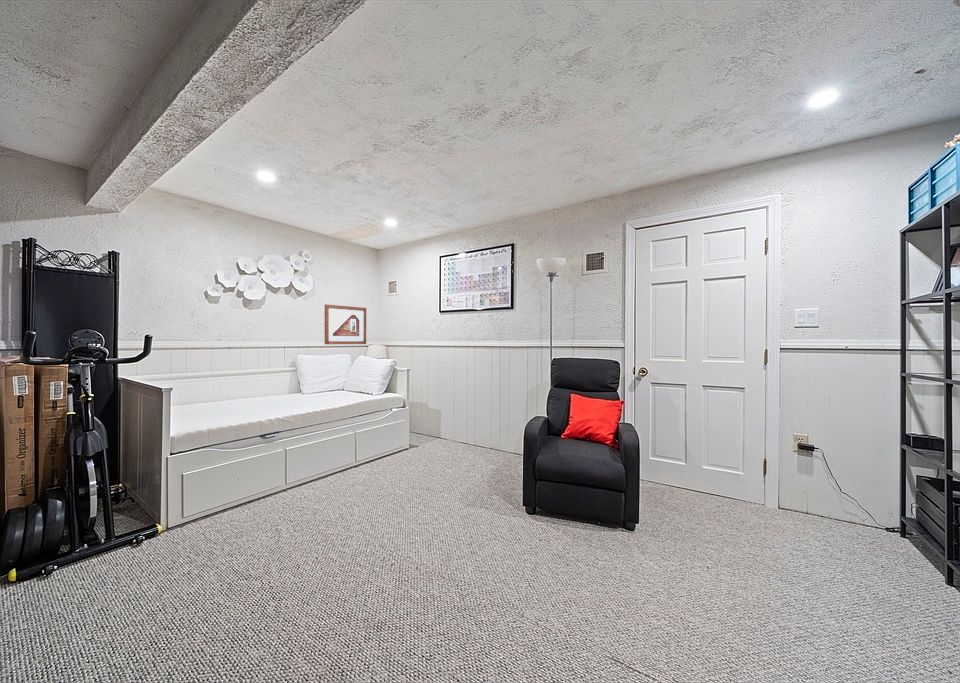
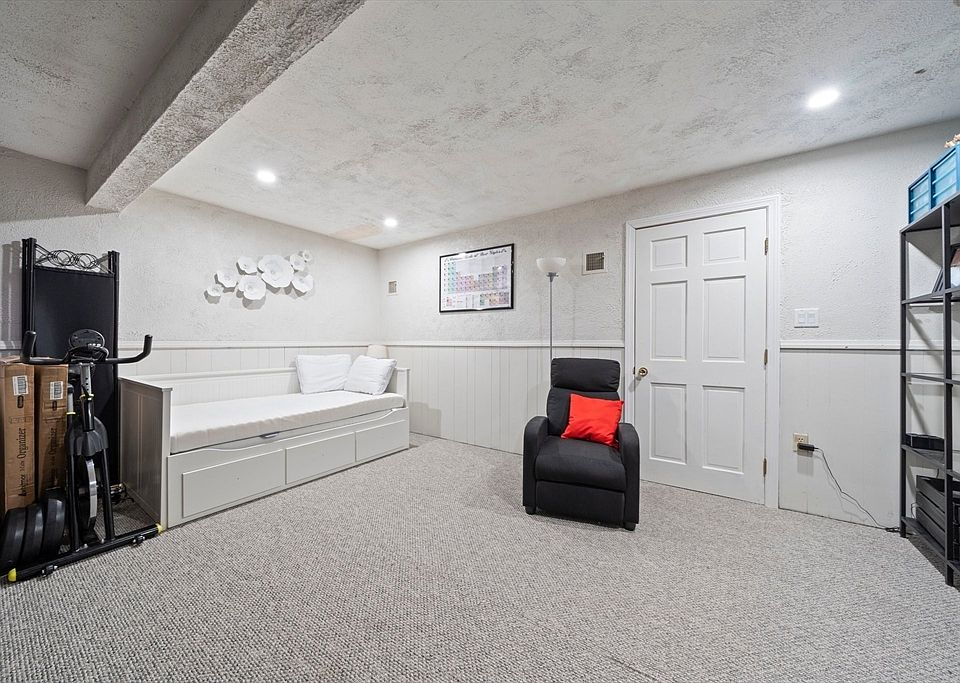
- picture frame (346, 325)
